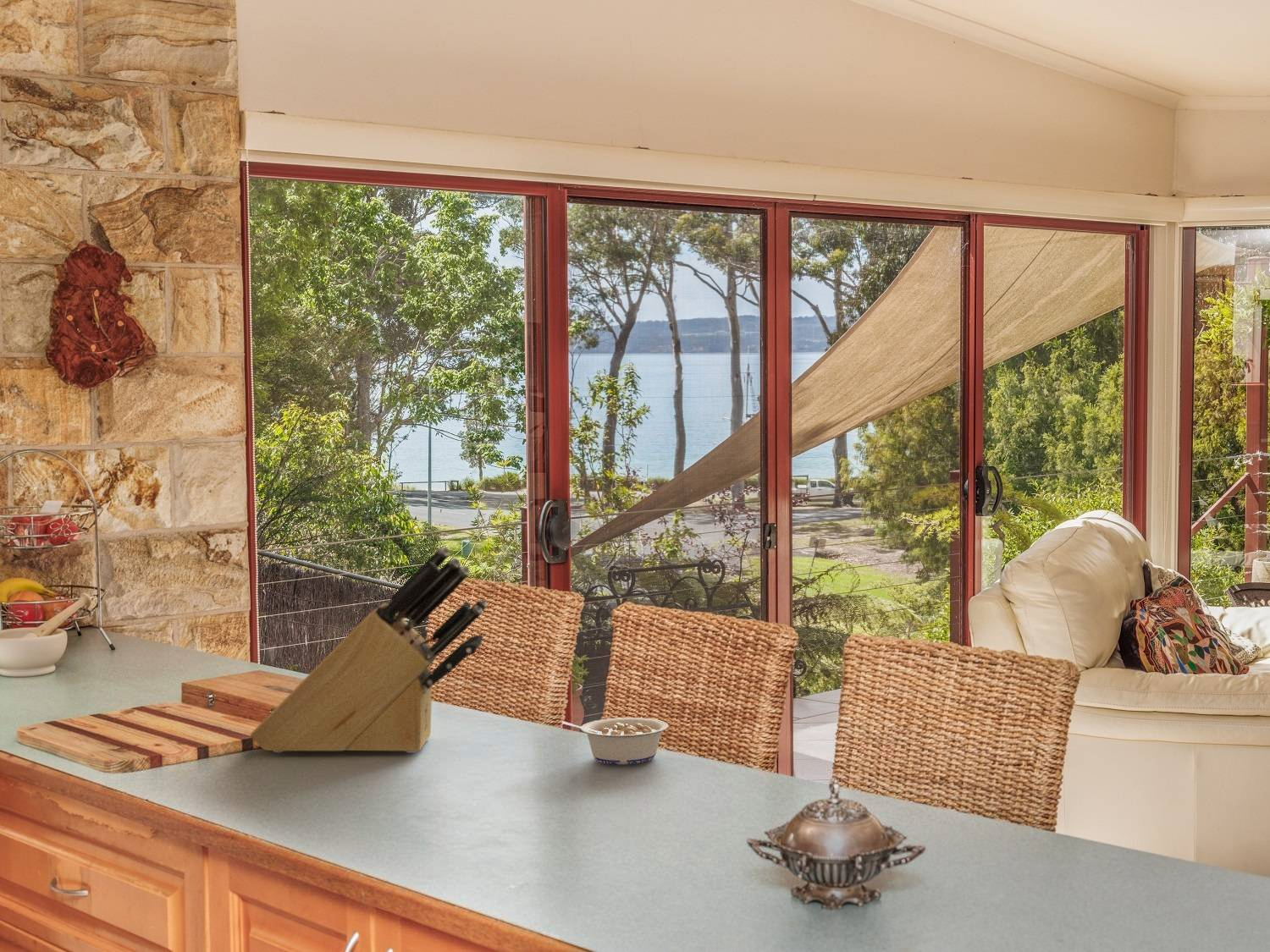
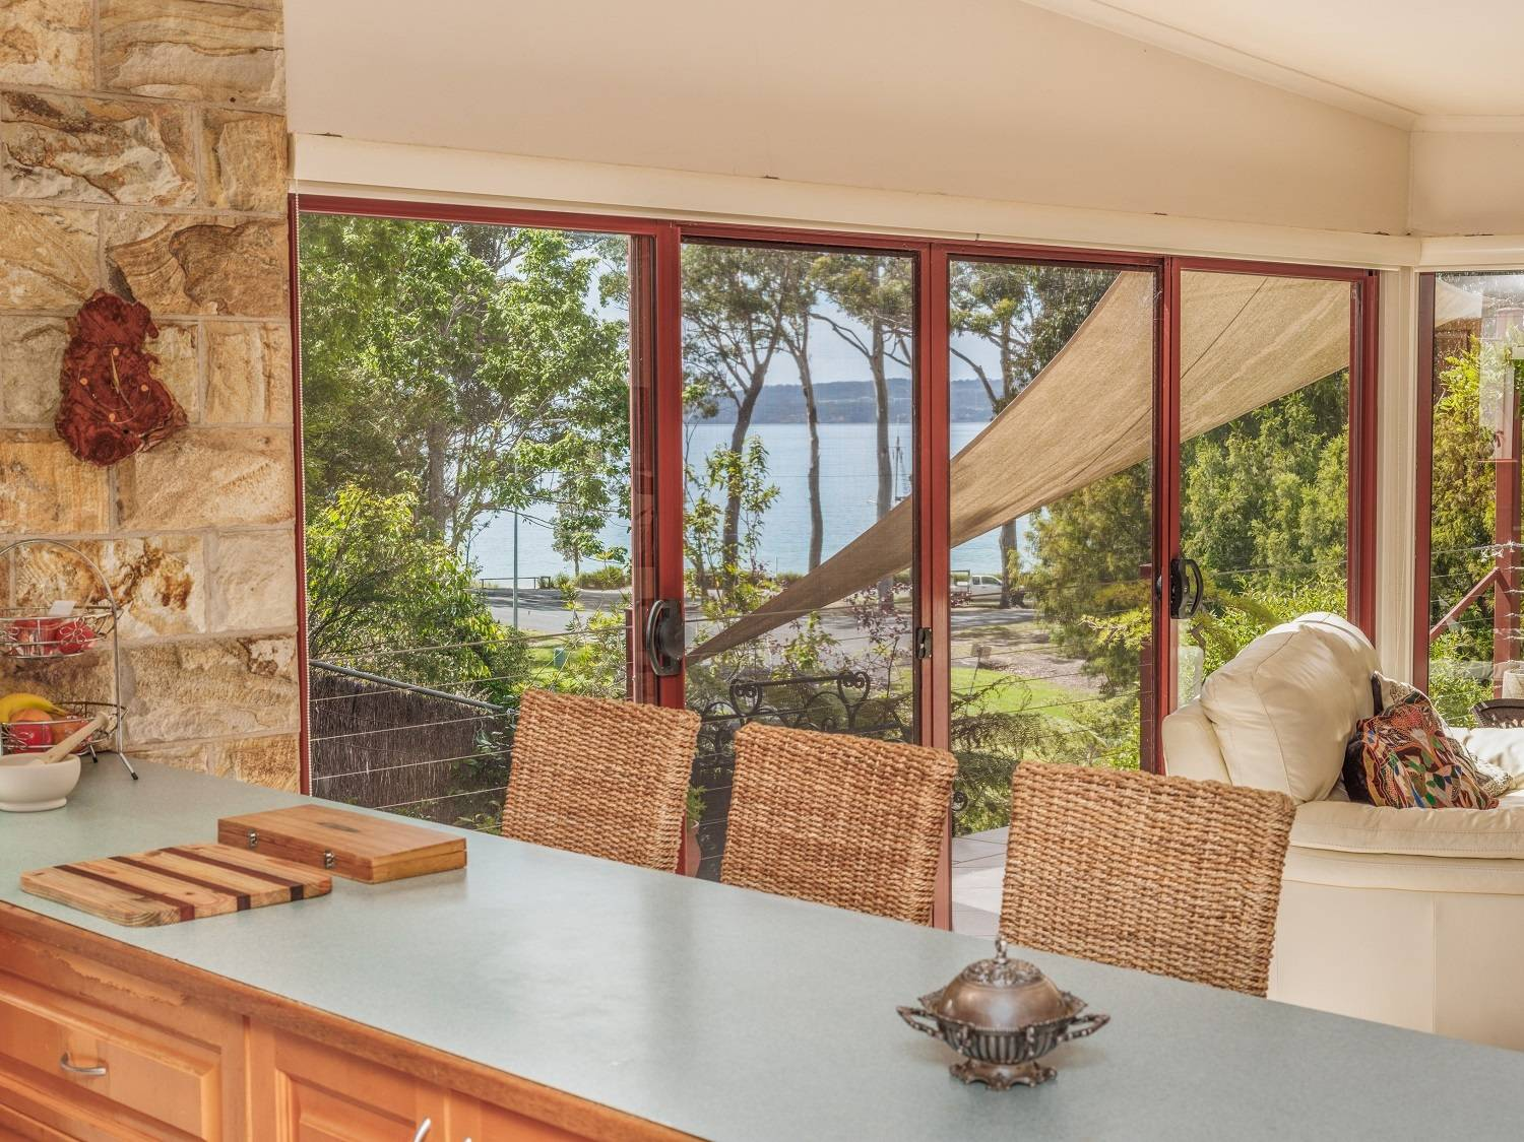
- legume (621, 739)
- knife block (372, 647)
